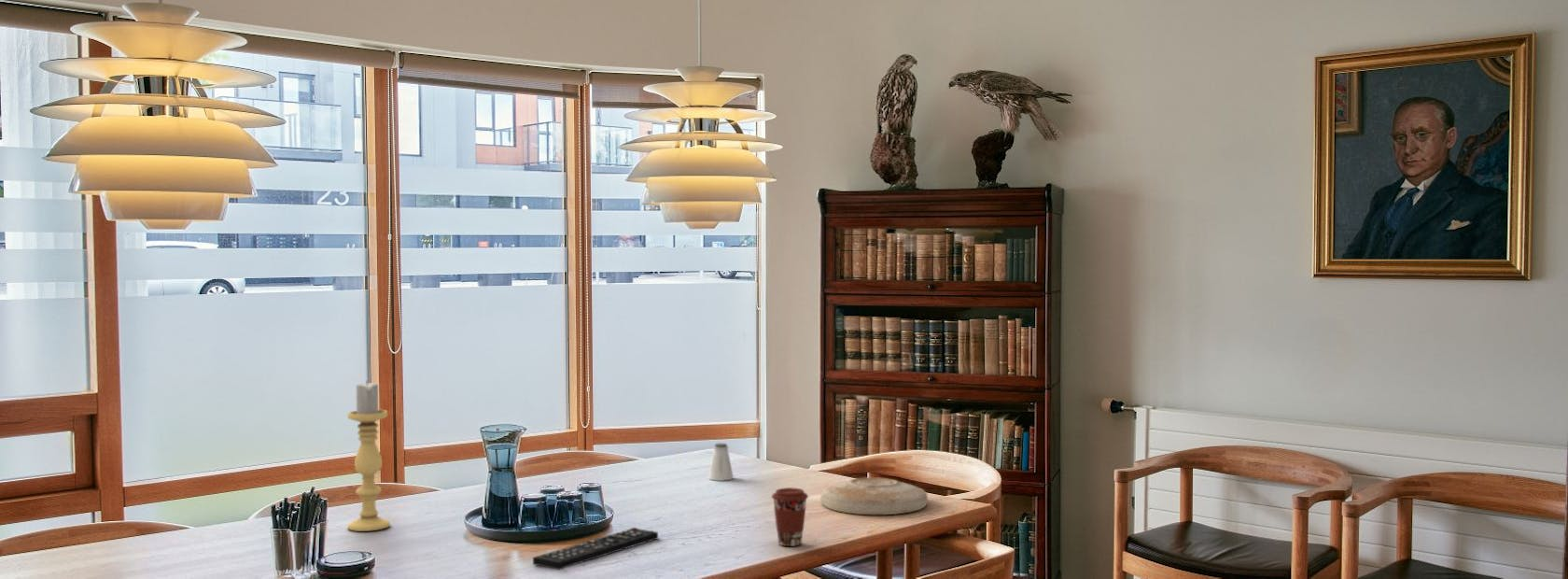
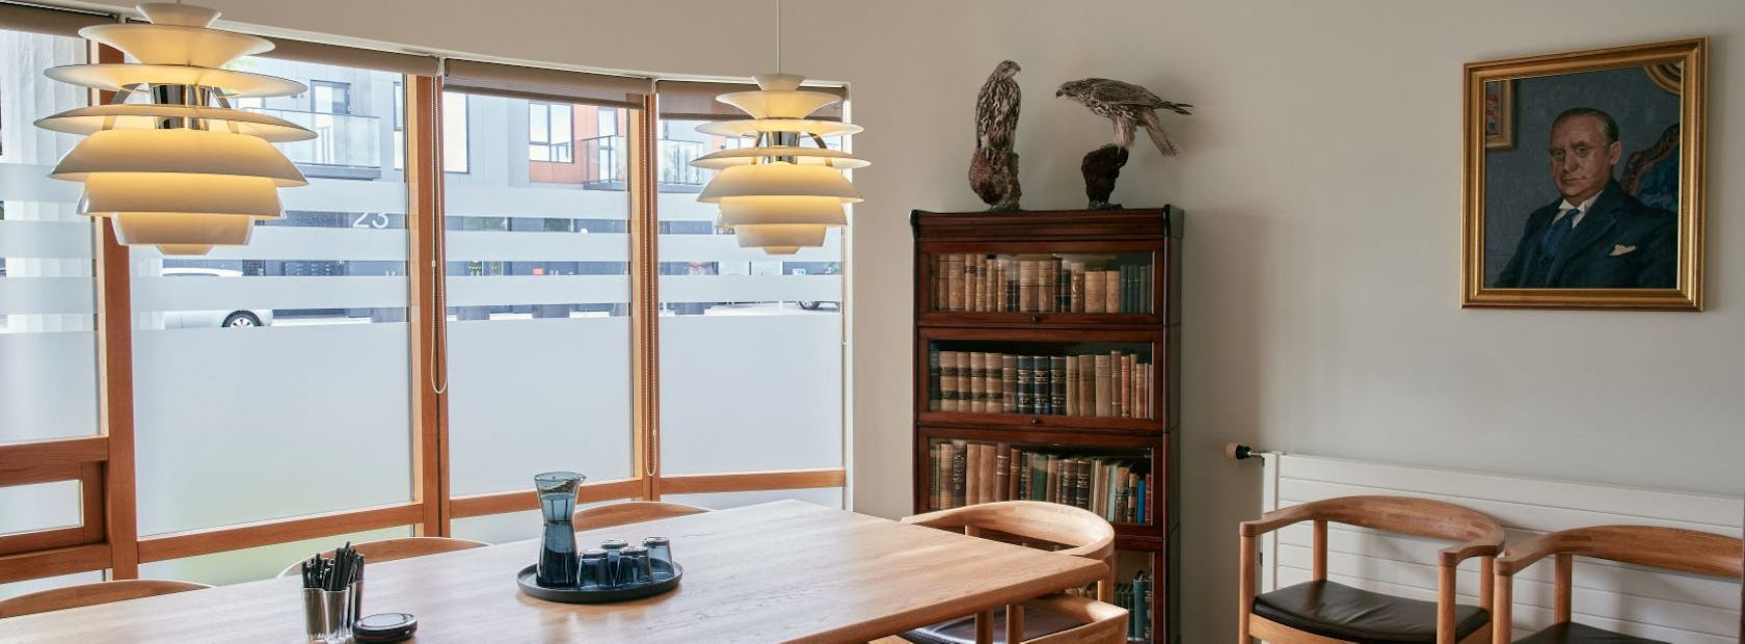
- saltshaker (721, 460)
- coffee cup (790, 516)
- remote control (598, 546)
- candle holder (368, 453)
- plate (874, 491)
